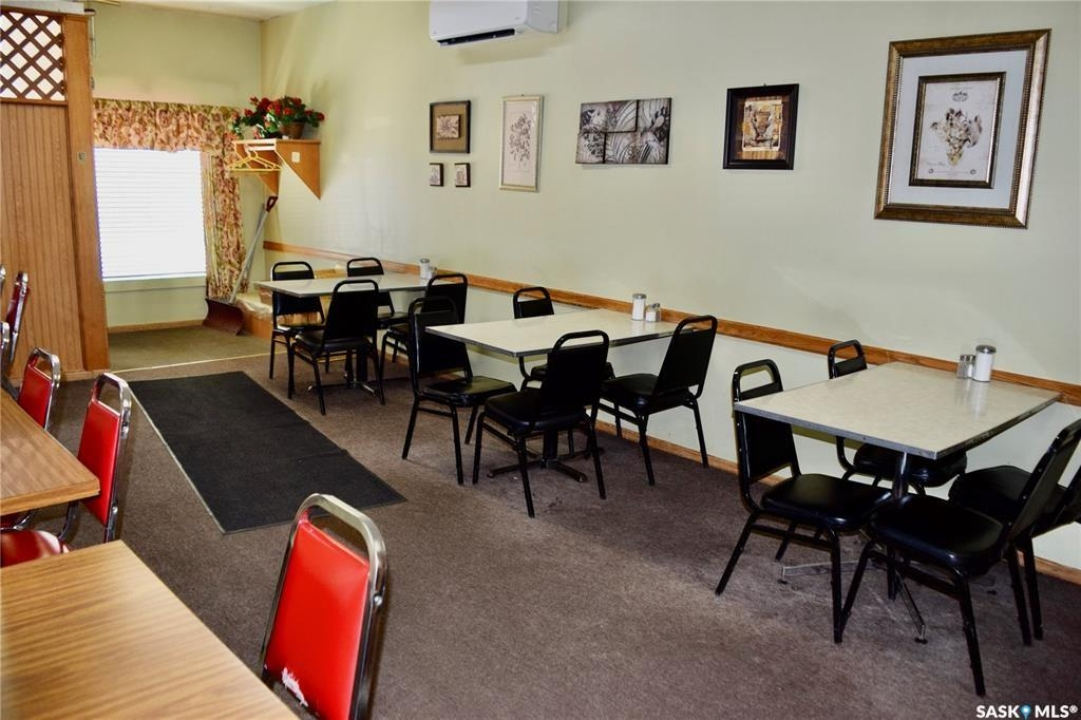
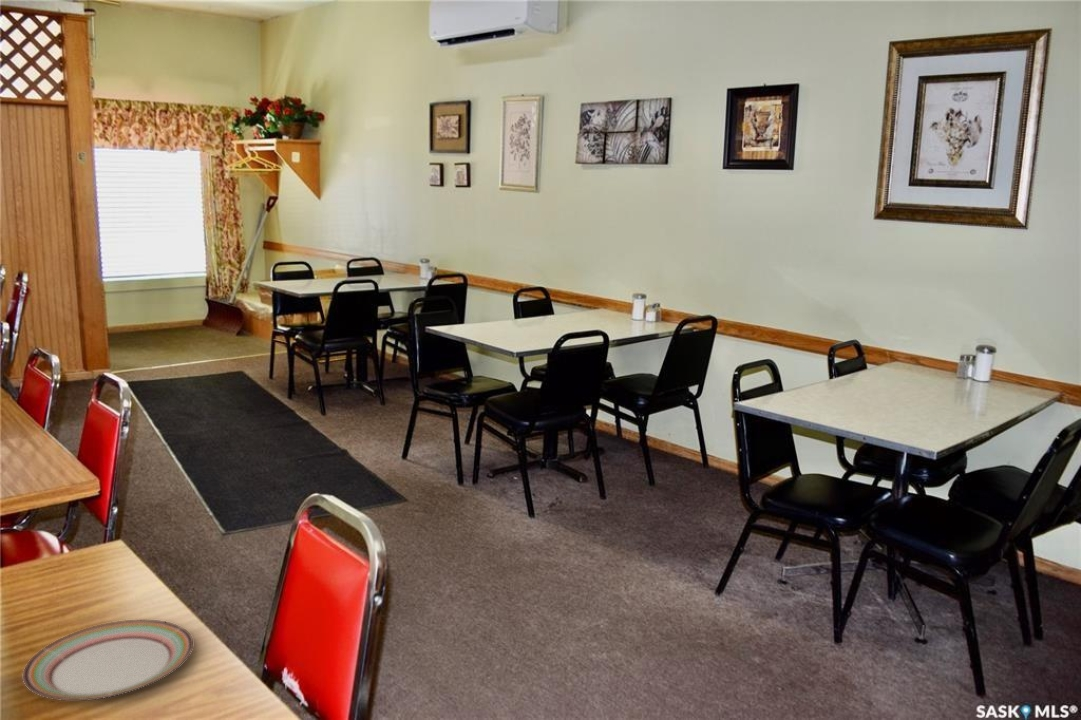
+ plate (111, 662)
